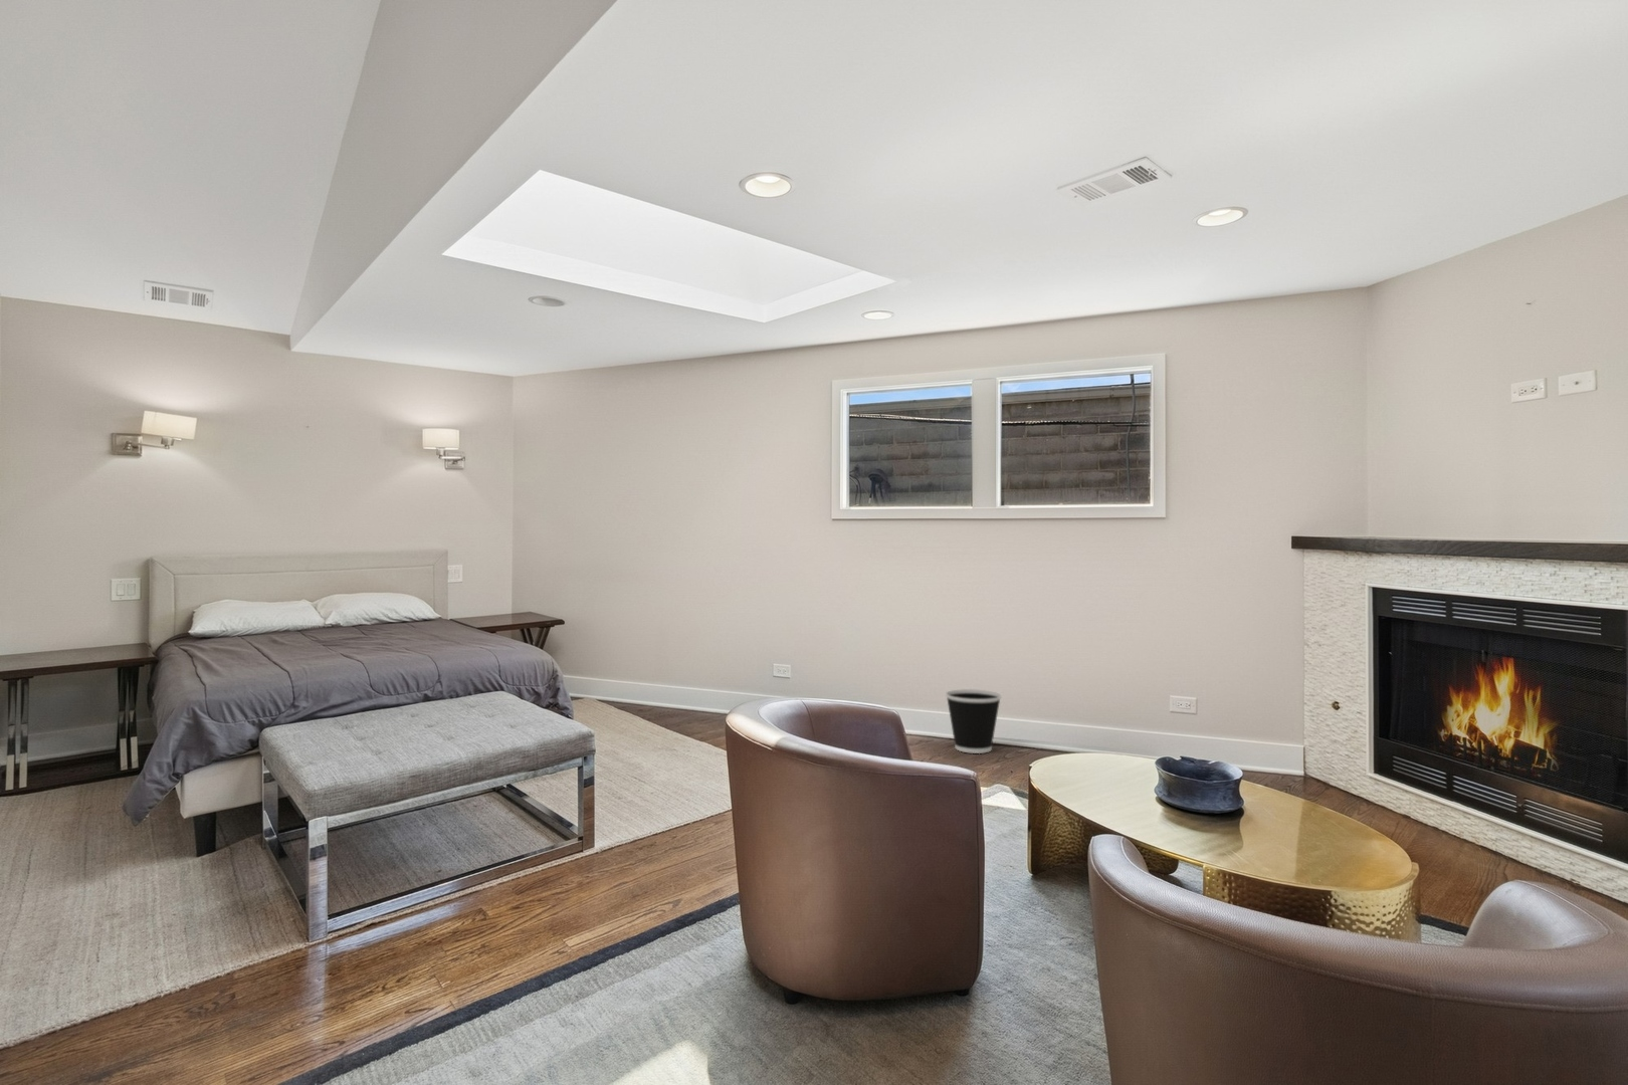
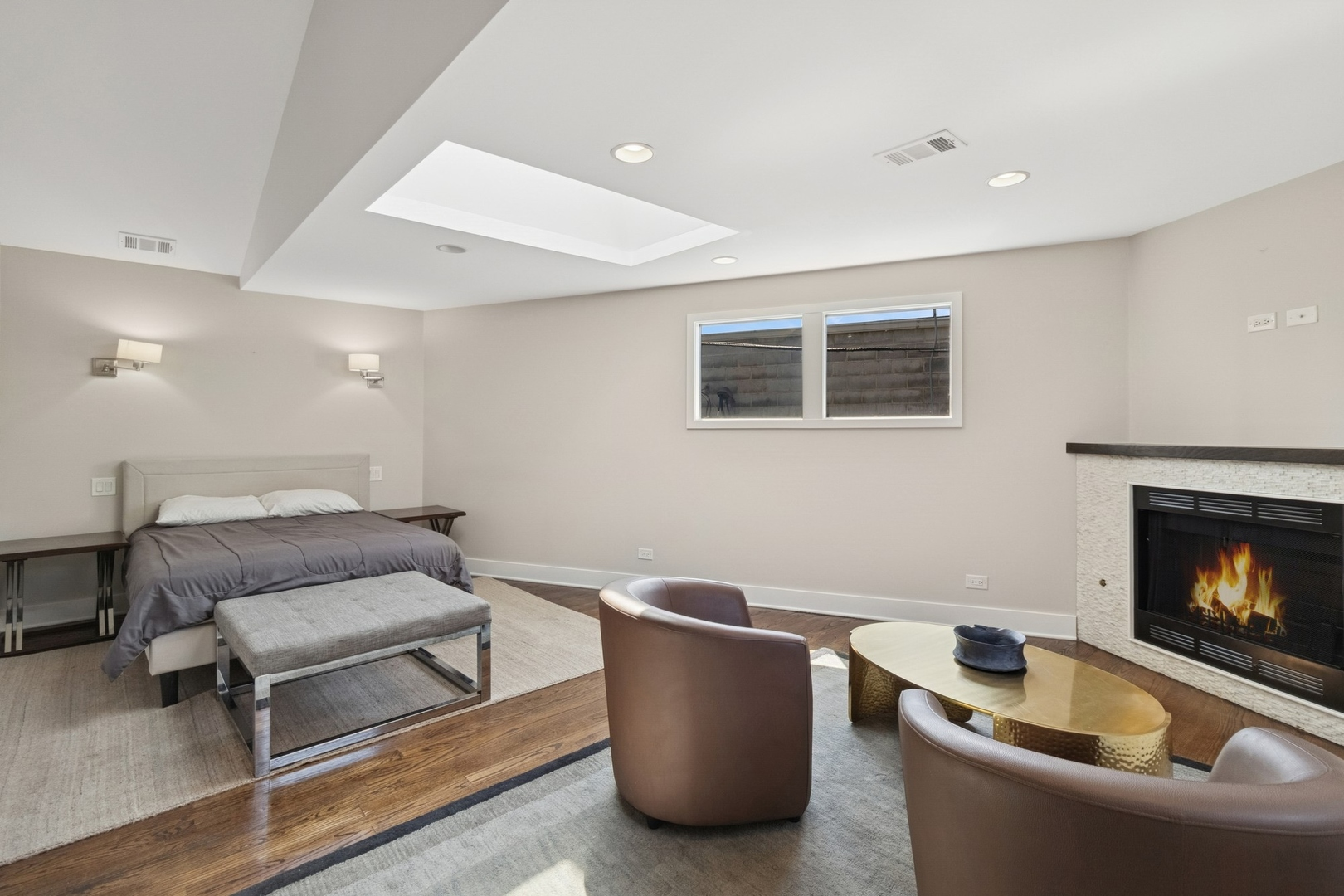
- wastebasket (973, 722)
